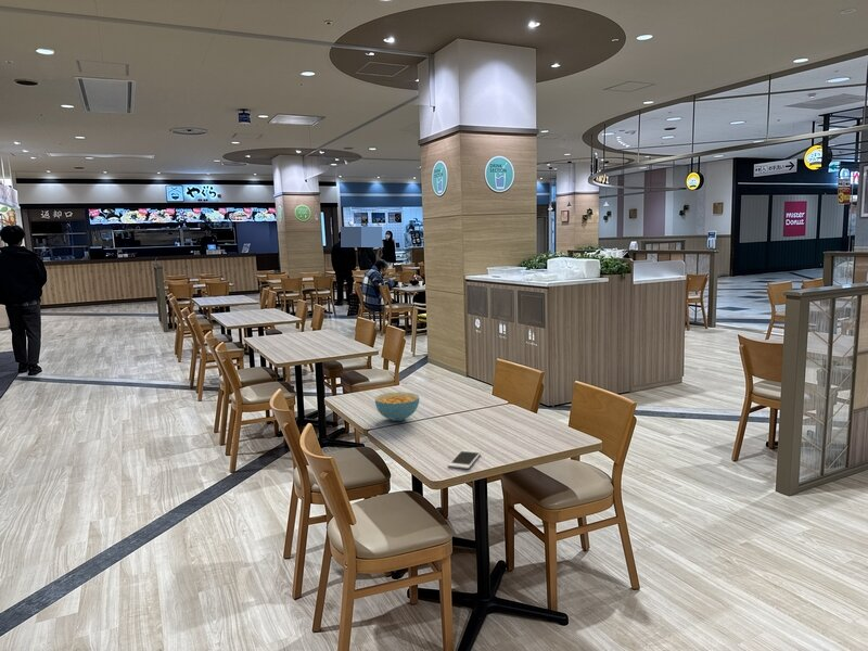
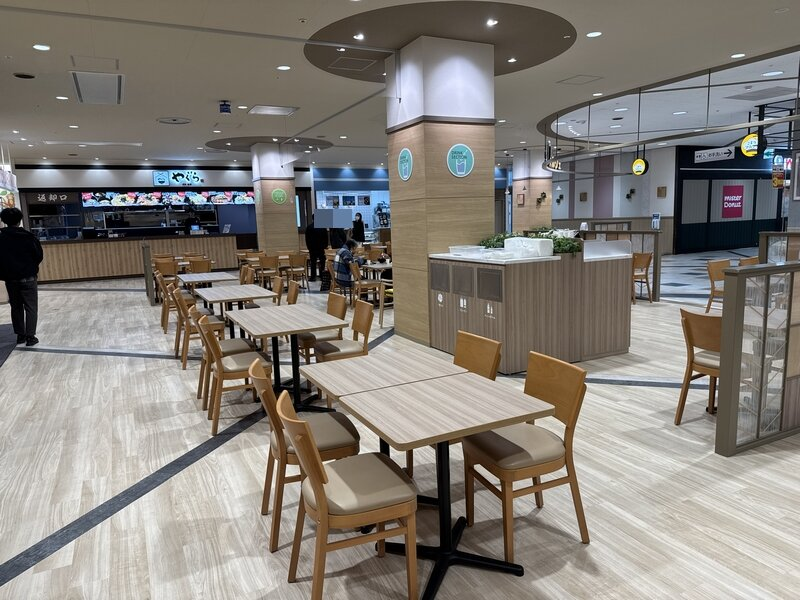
- cereal bowl (397, 408)
- cell phone (464, 459)
